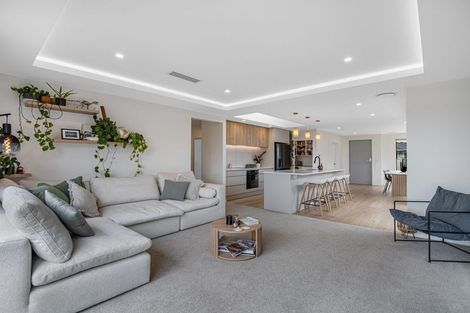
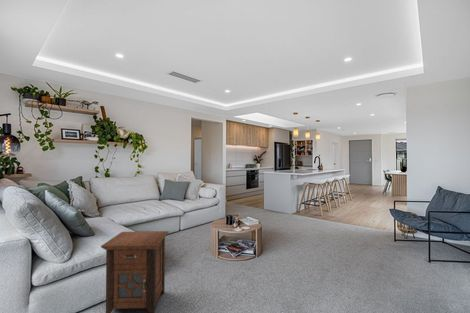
+ nightstand (137, 270)
